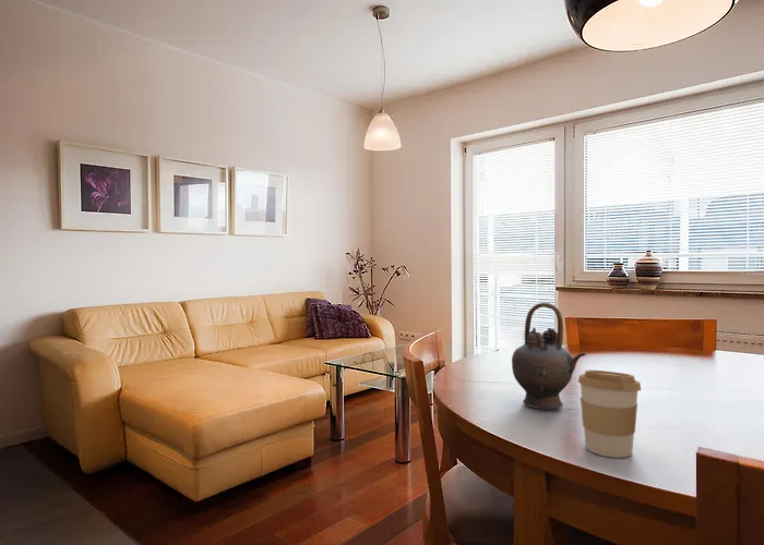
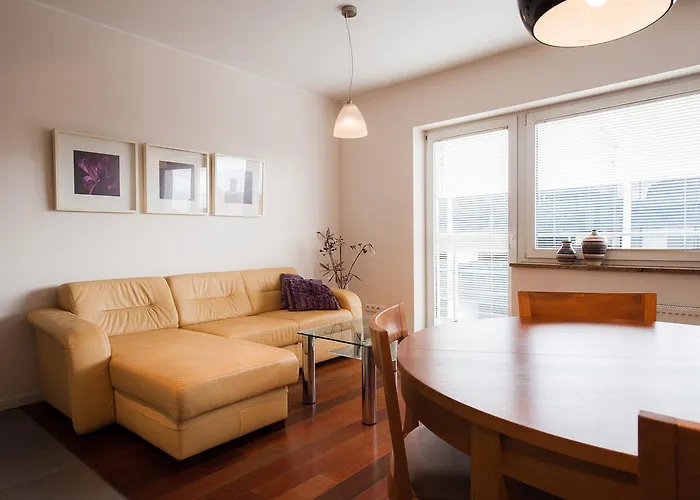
- teapot (548, 354)
- coffee cup (608, 409)
